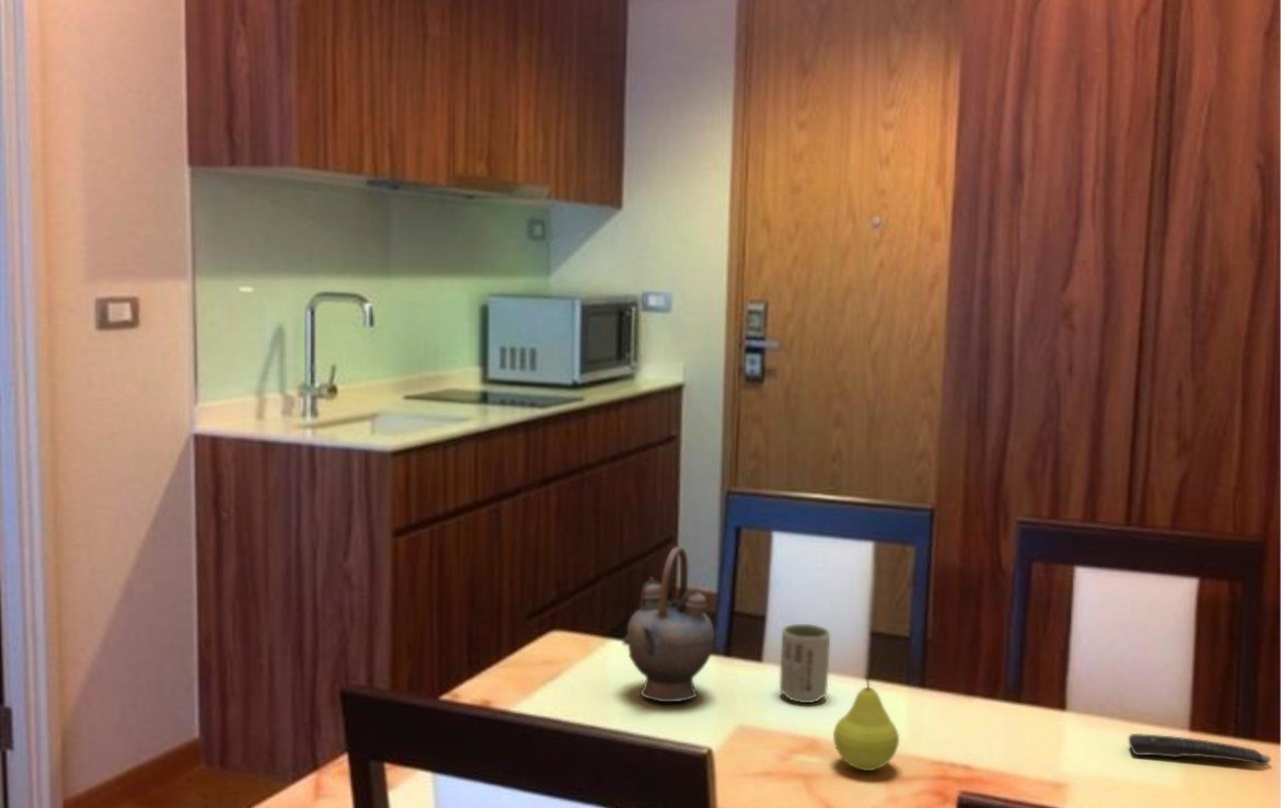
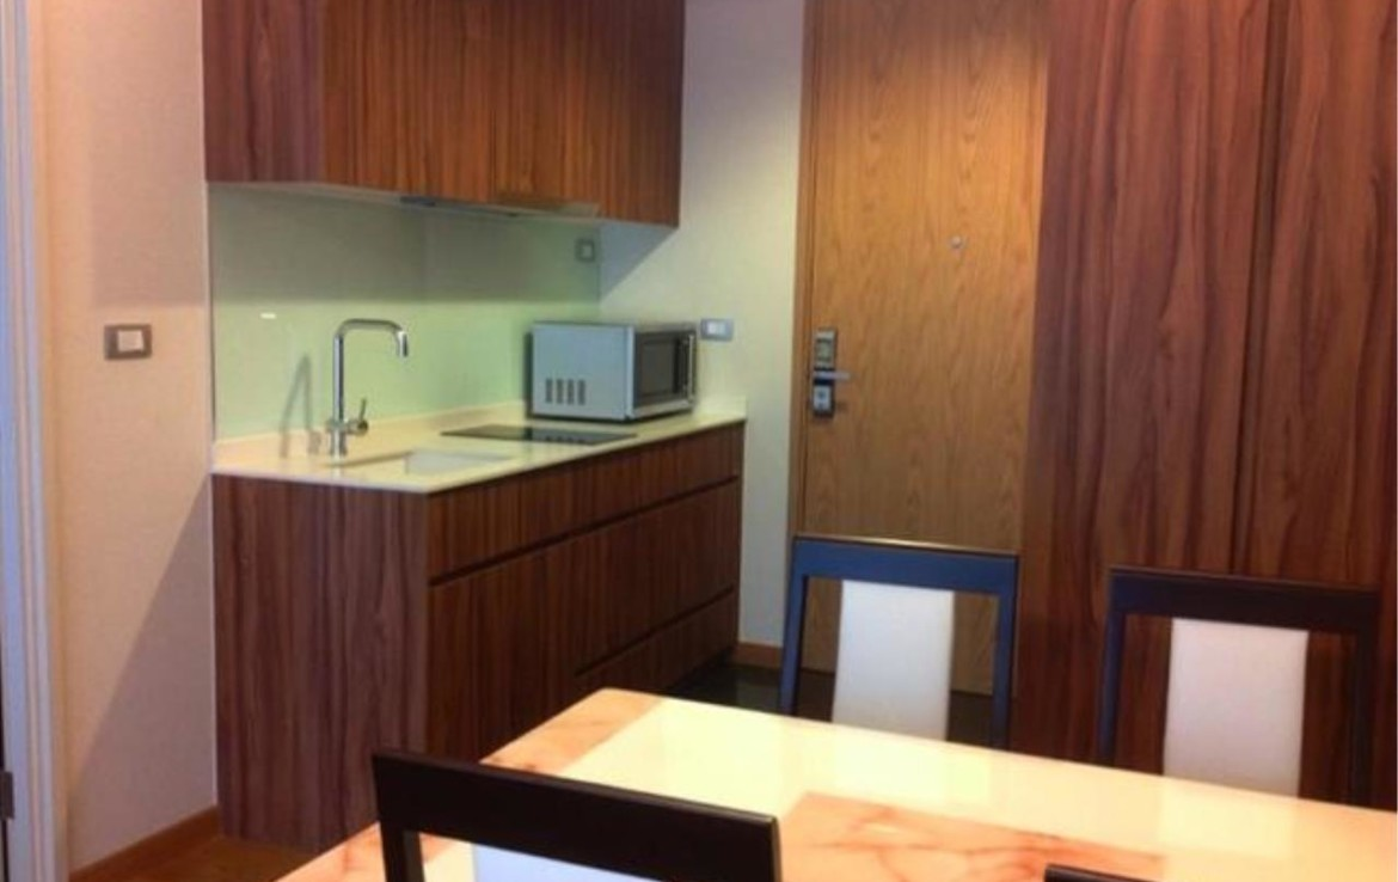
- cup (804, 663)
- remote control (1199, 749)
- teapot (666, 623)
- fruit (866, 722)
